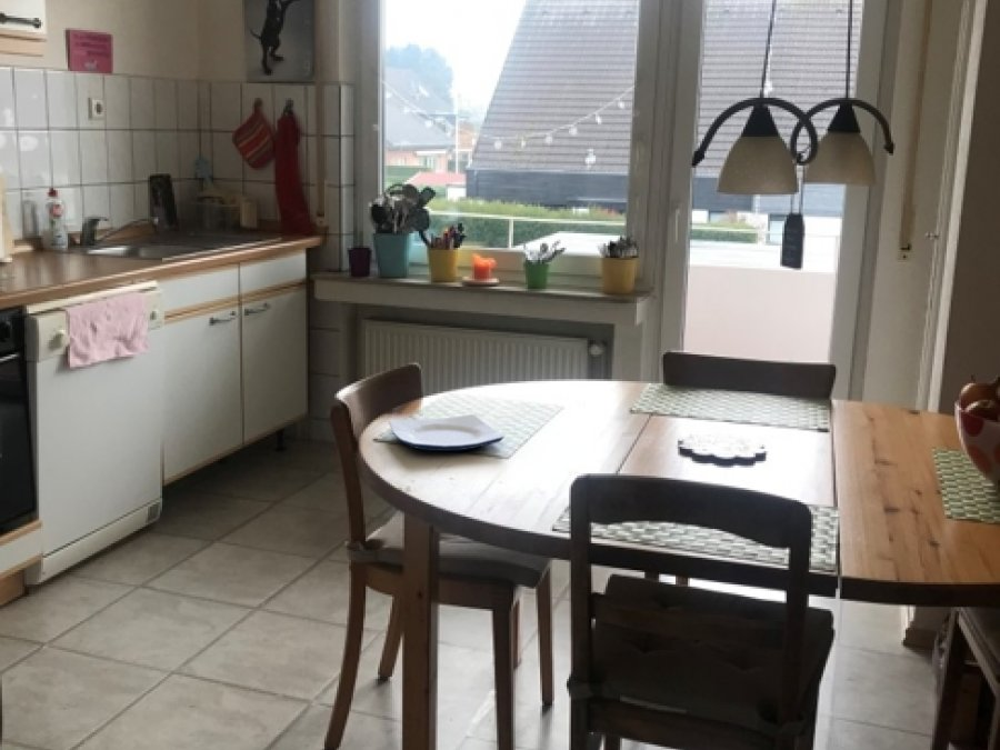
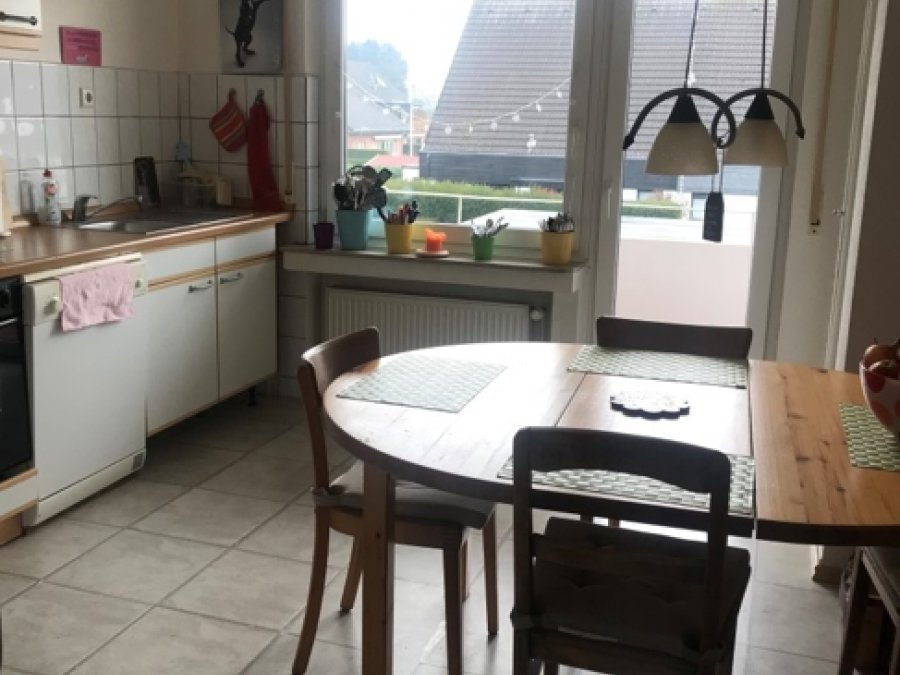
- plate (444, 434)
